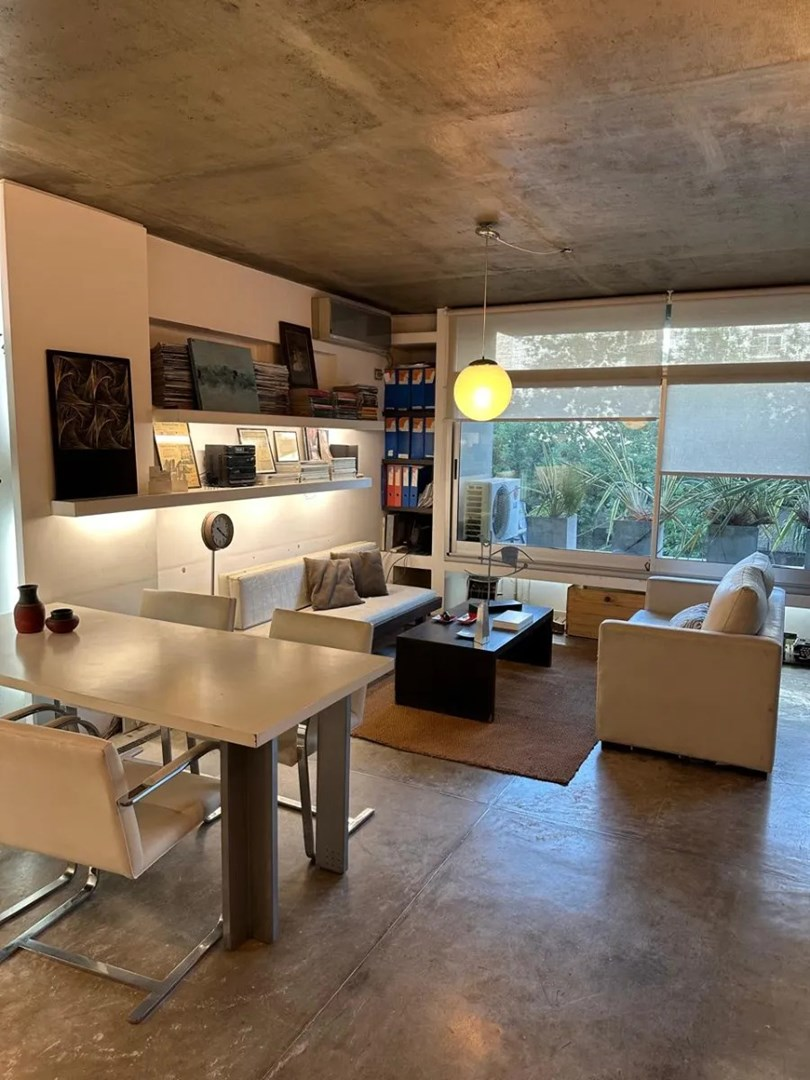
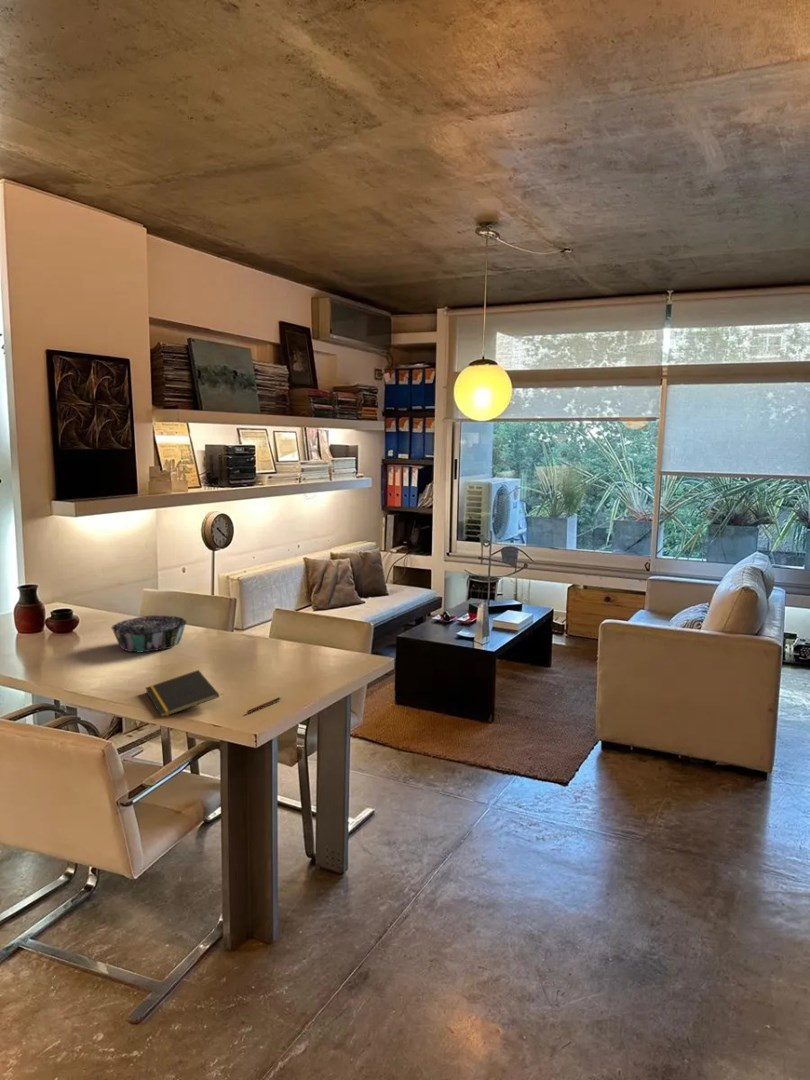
+ notepad (181, 692)
+ pen (265, 704)
+ decorative bowl (150, 634)
